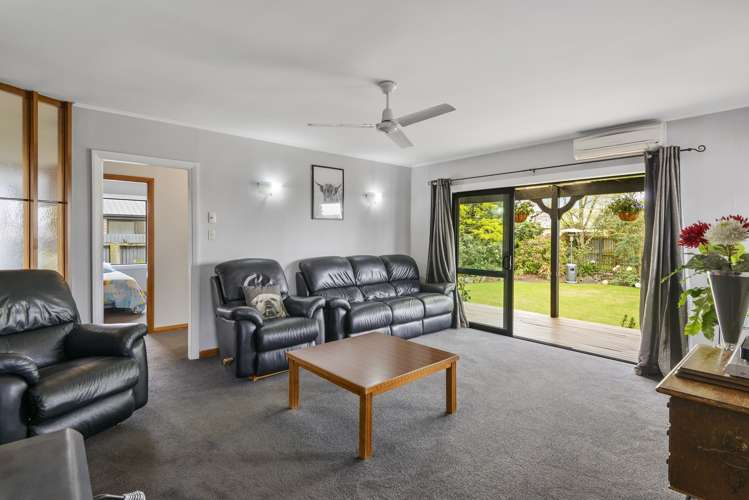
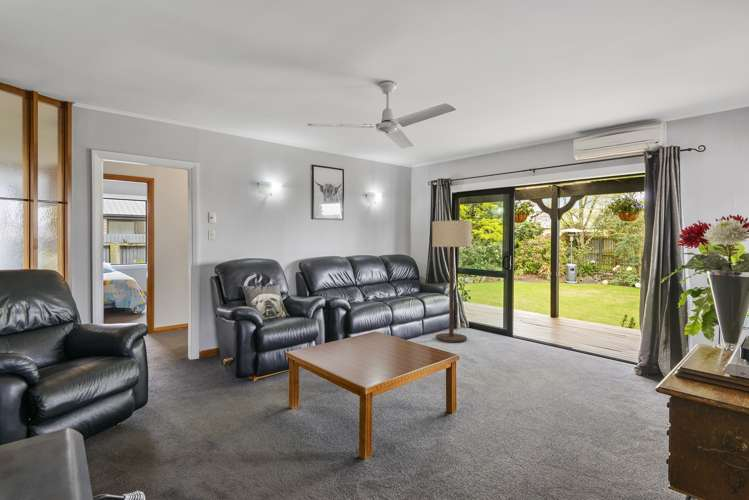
+ floor lamp (451, 280)
